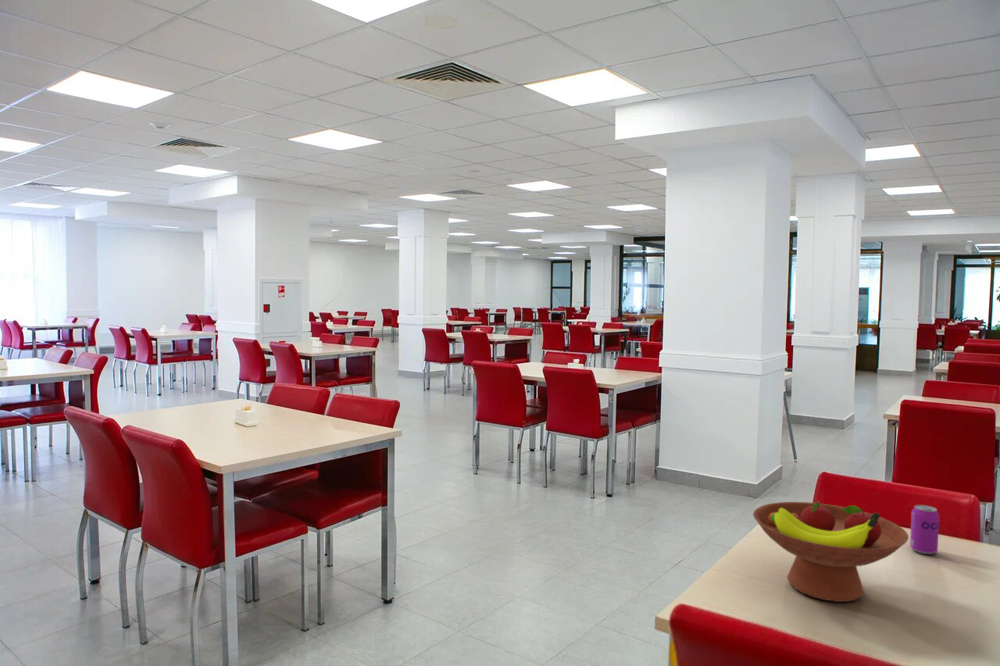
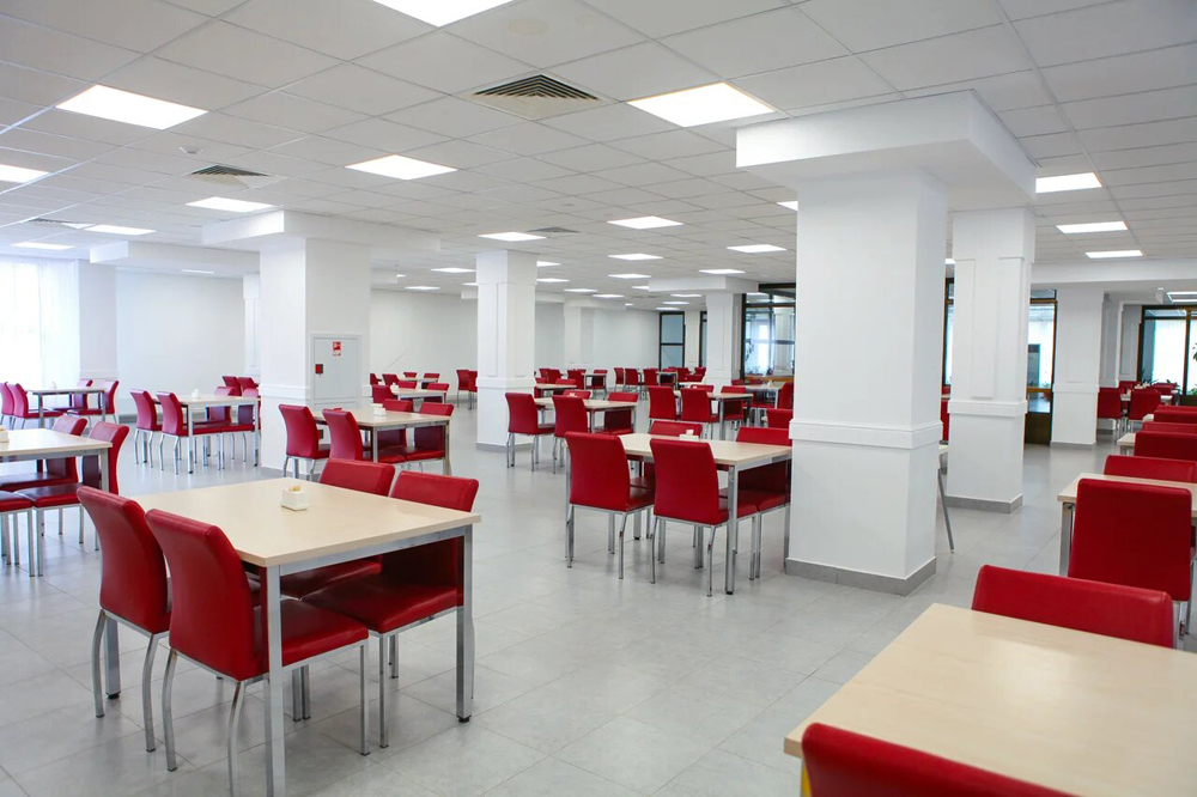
- beverage can (924, 529)
- fruit bowl (826, 542)
